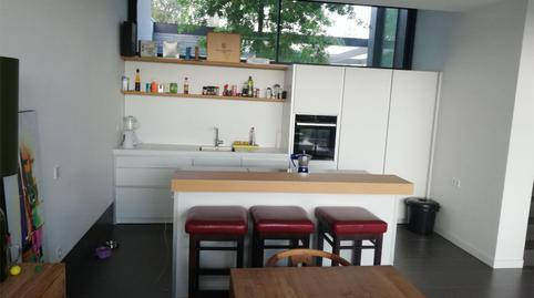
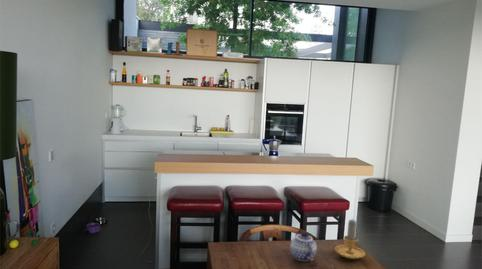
+ candle (350, 235)
+ teapot (303, 244)
